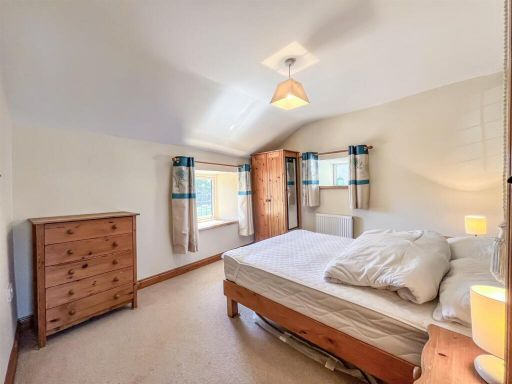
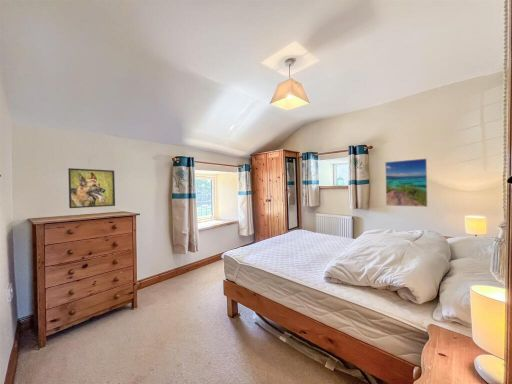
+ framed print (405, 183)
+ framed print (93, 188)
